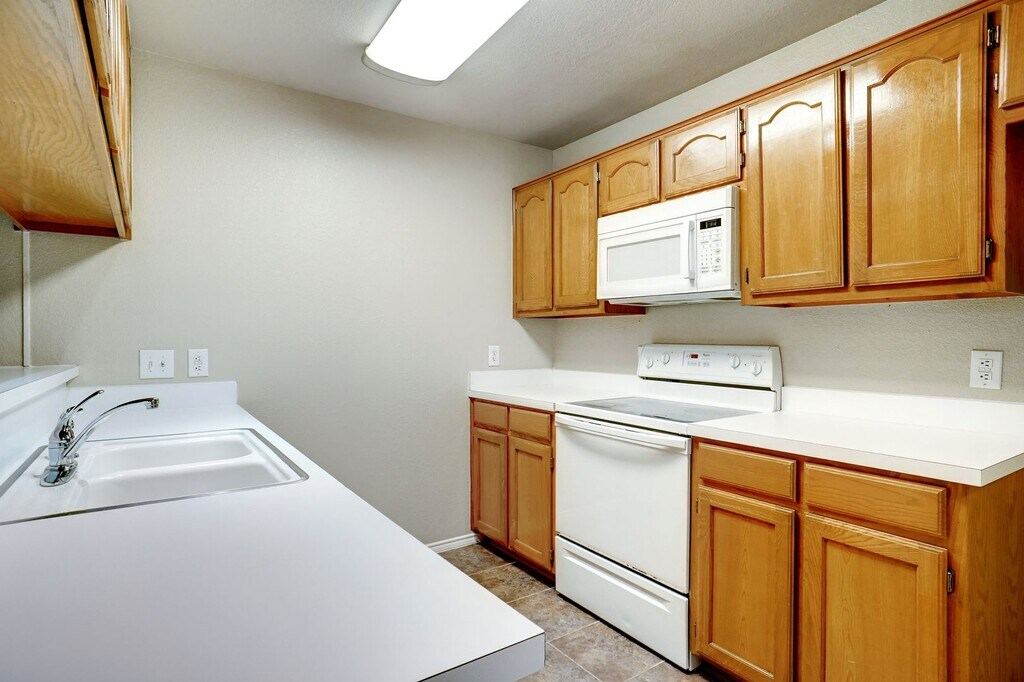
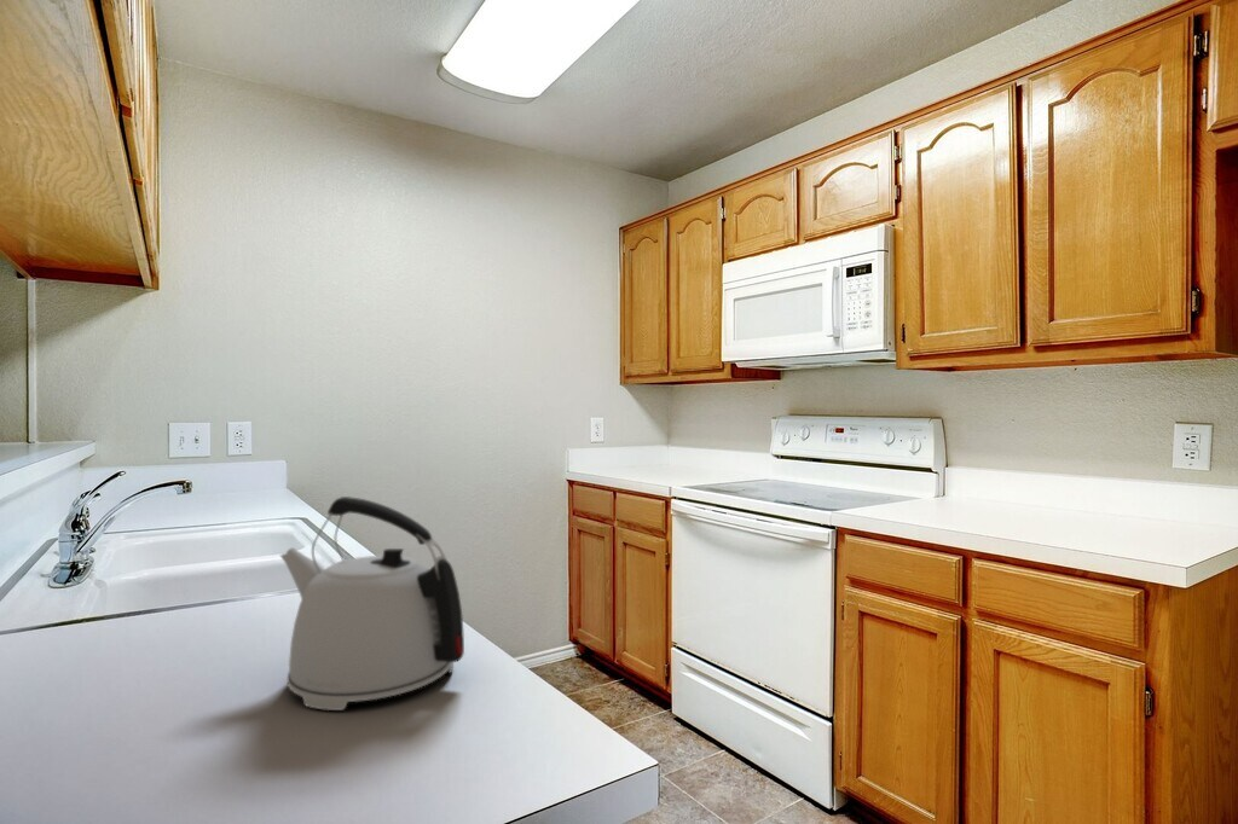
+ kettle (369, 586)
